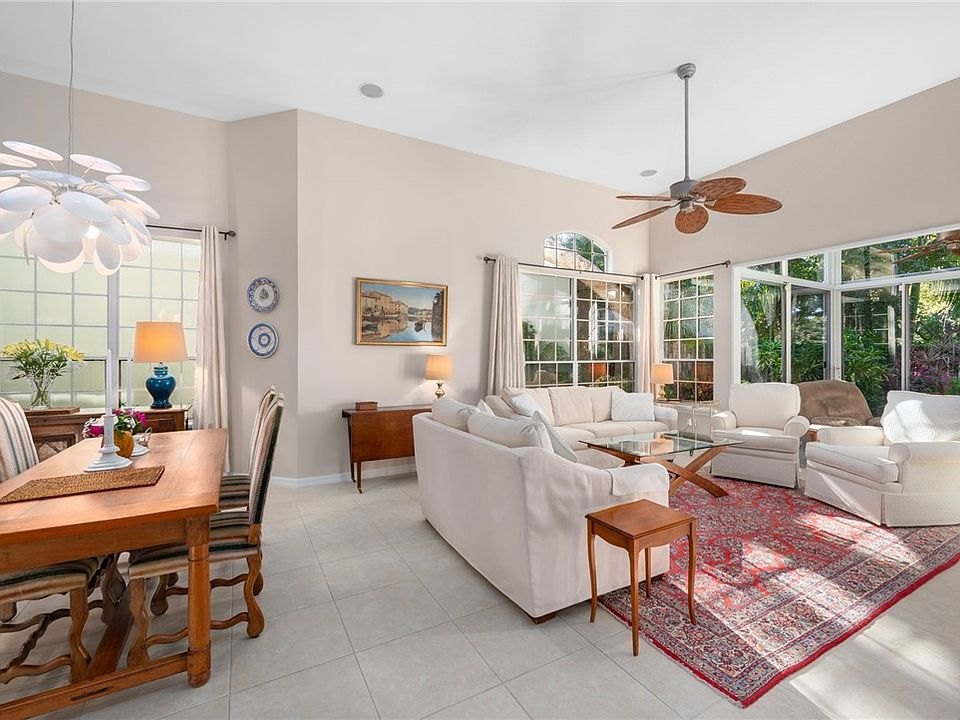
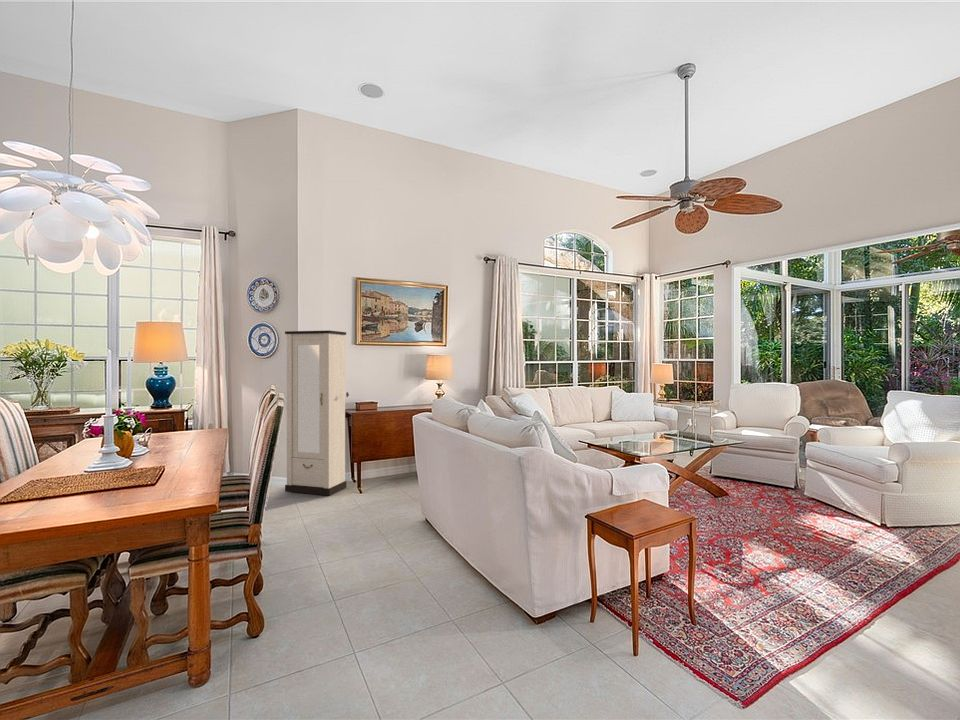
+ cabinet (316, 410)
